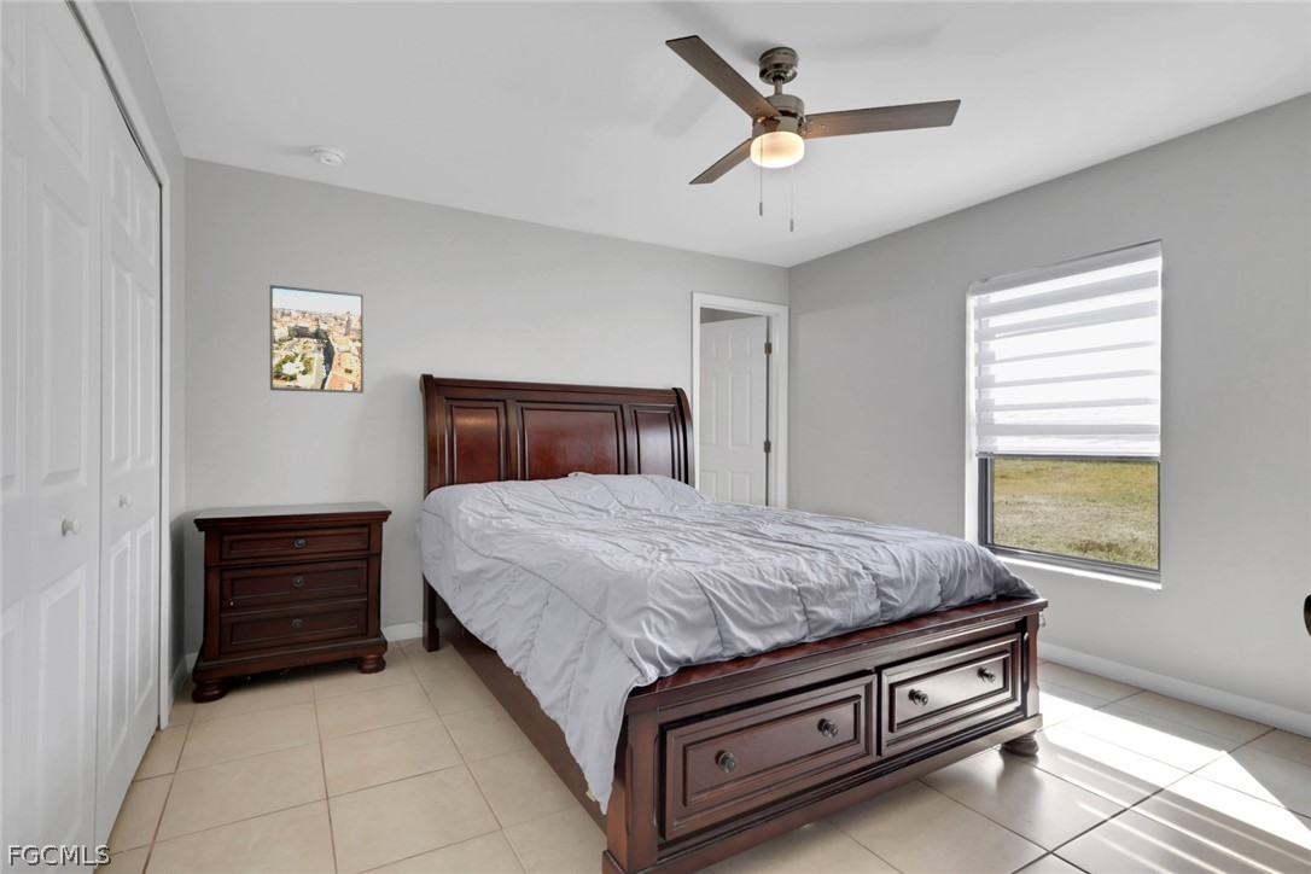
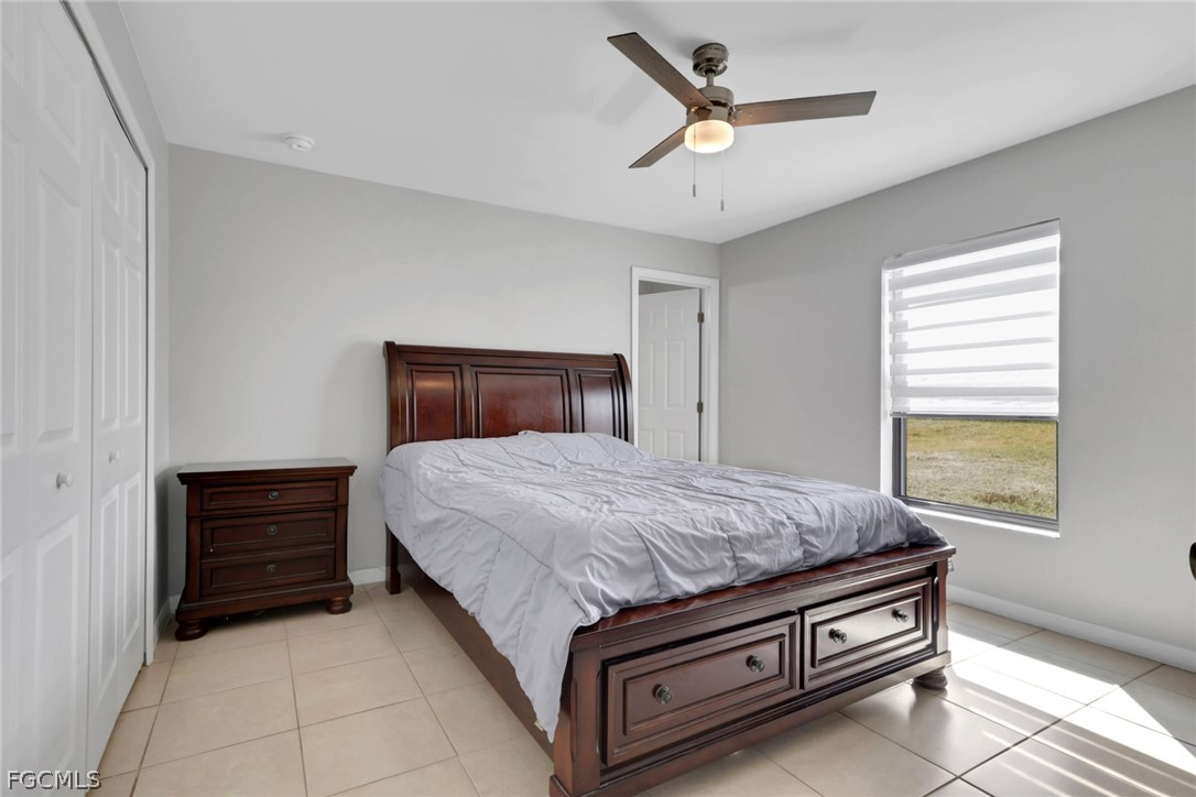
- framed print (317, 340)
